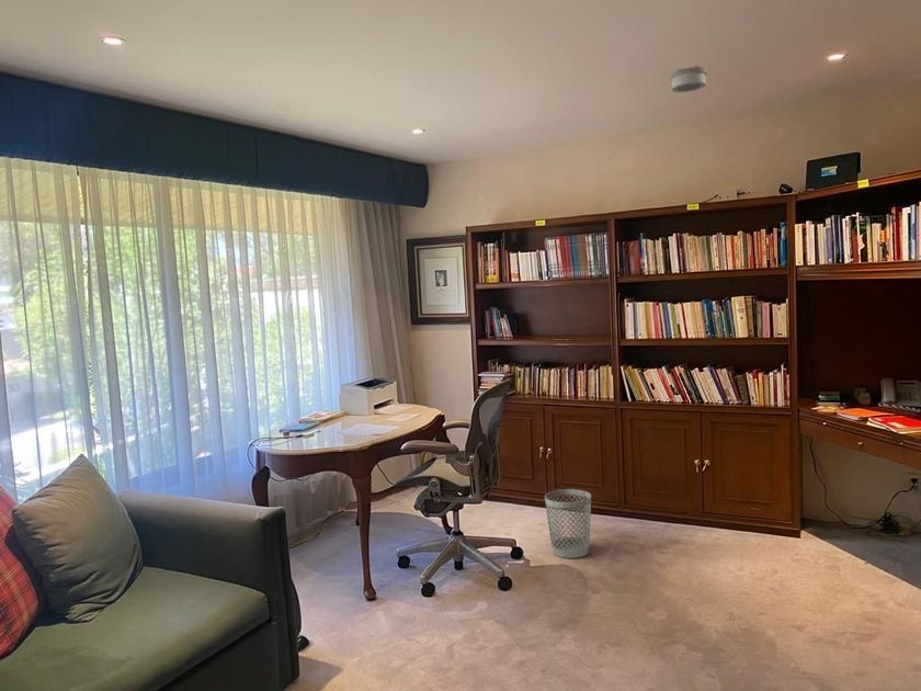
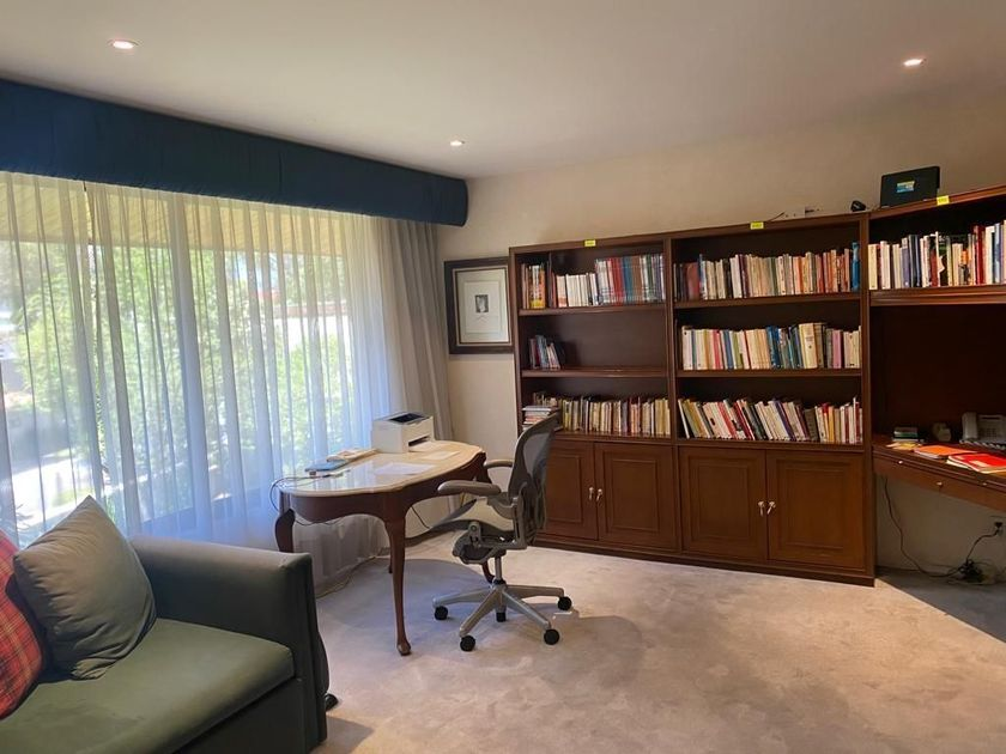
- wastebasket (569, 523)
- smoke detector (687, 77)
